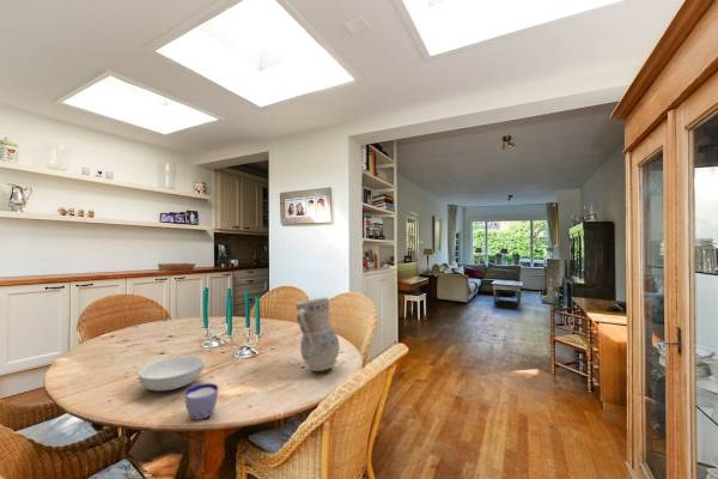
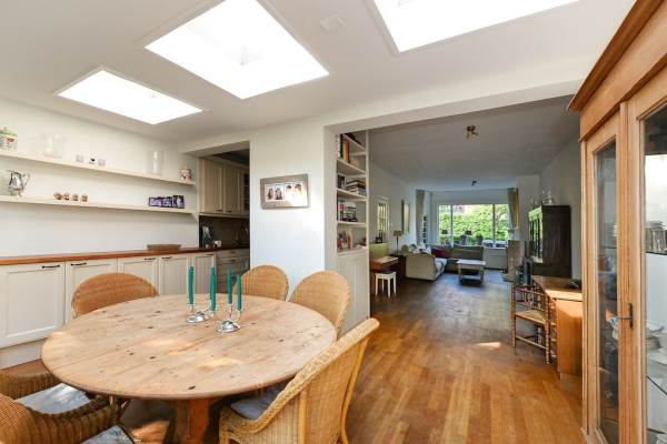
- serving bowl (172, 375)
- cup (203, 399)
- vase (317, 332)
